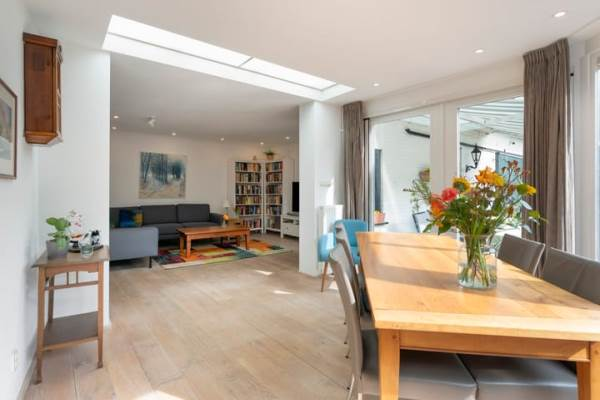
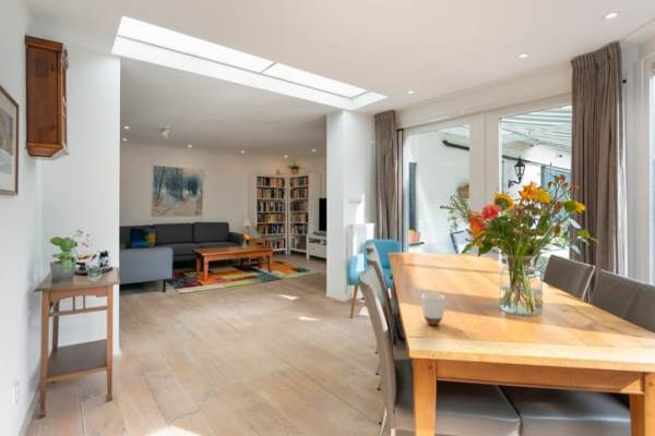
+ mug (430, 307)
